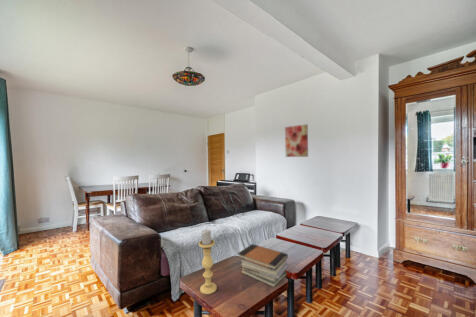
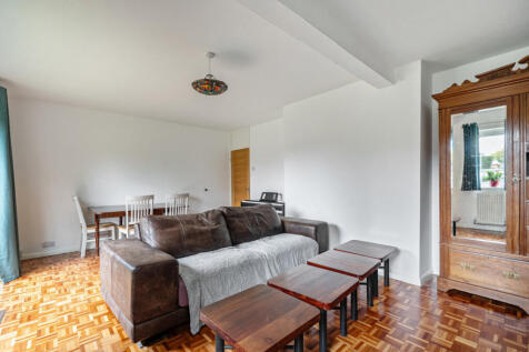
- candle holder (207, 259)
- wall art (296, 141)
- book stack (263, 263)
